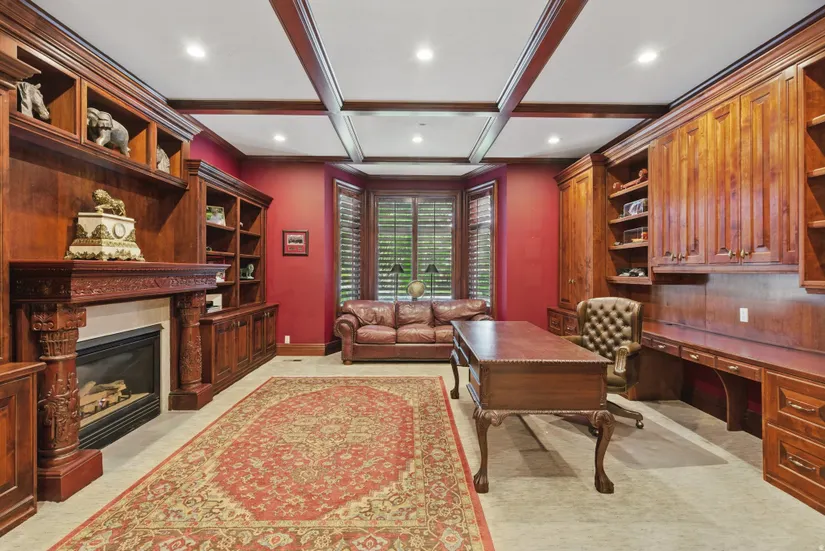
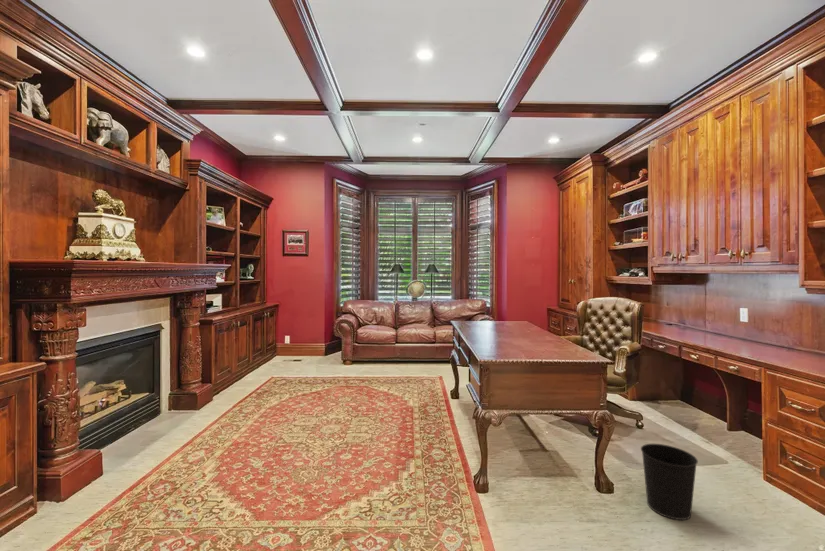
+ wastebasket (668, 481)
